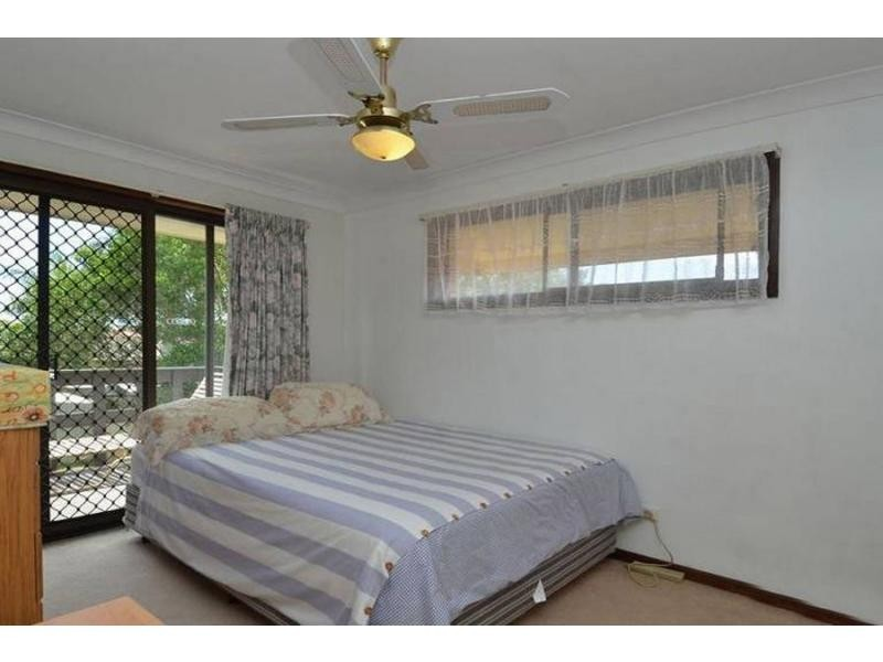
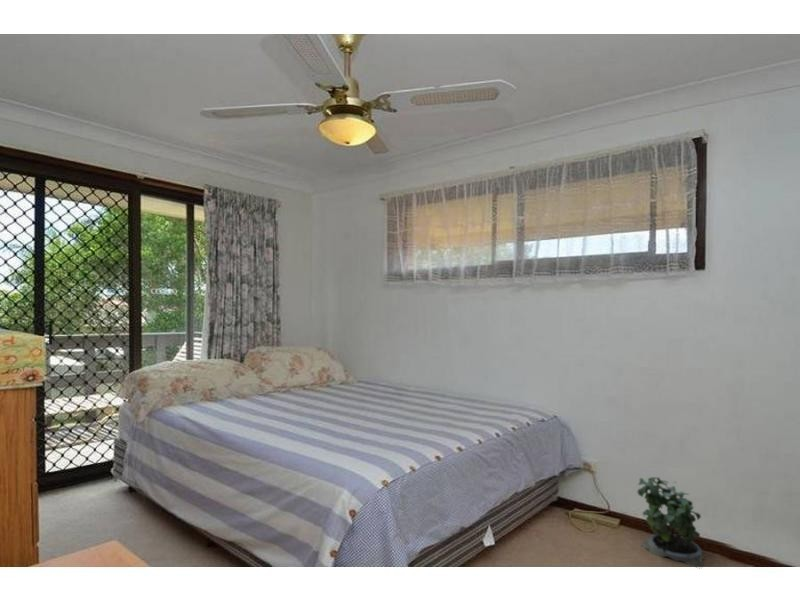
+ potted plant (669, 513)
